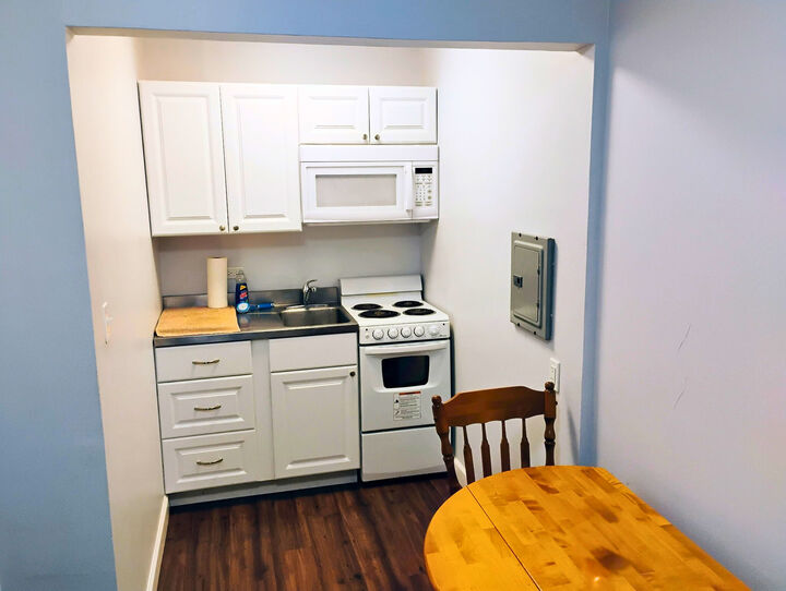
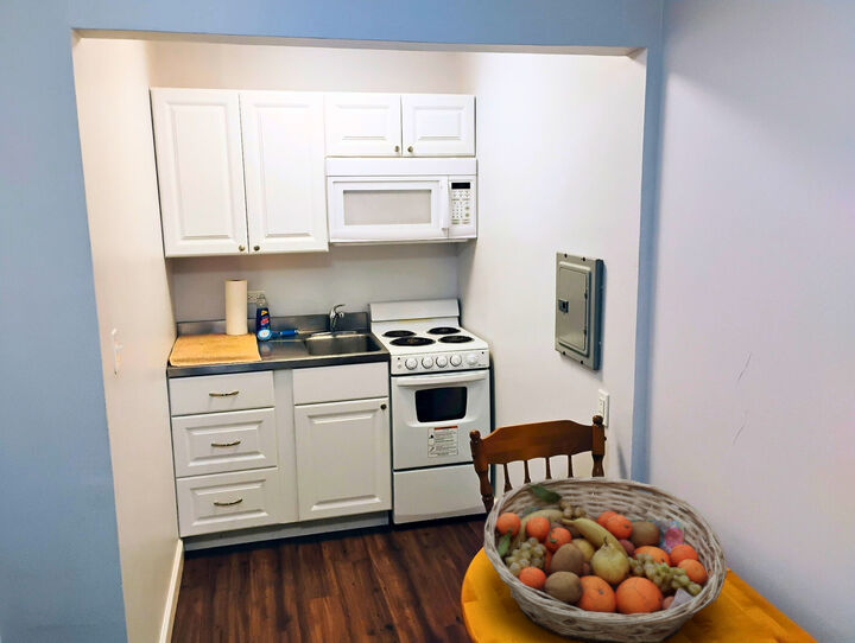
+ fruit basket (598, 555)
